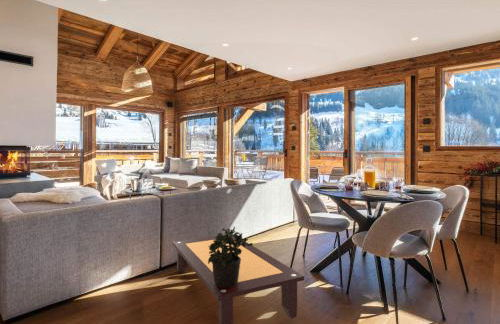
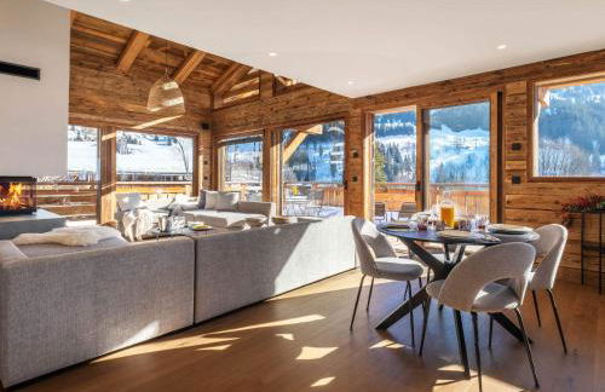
- coffee table (238, 277)
- potted plant (228, 254)
